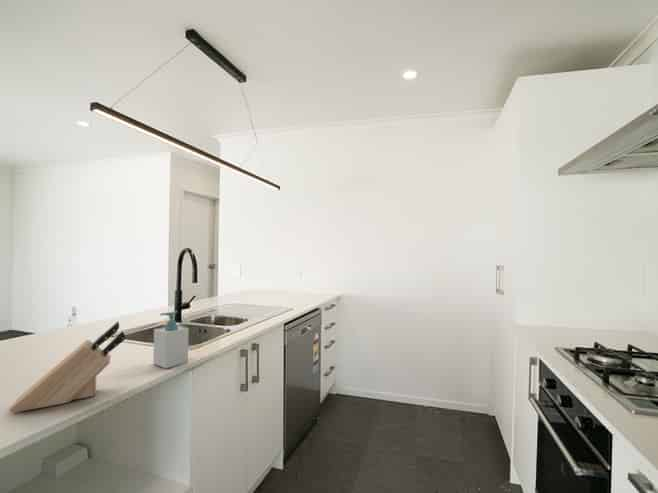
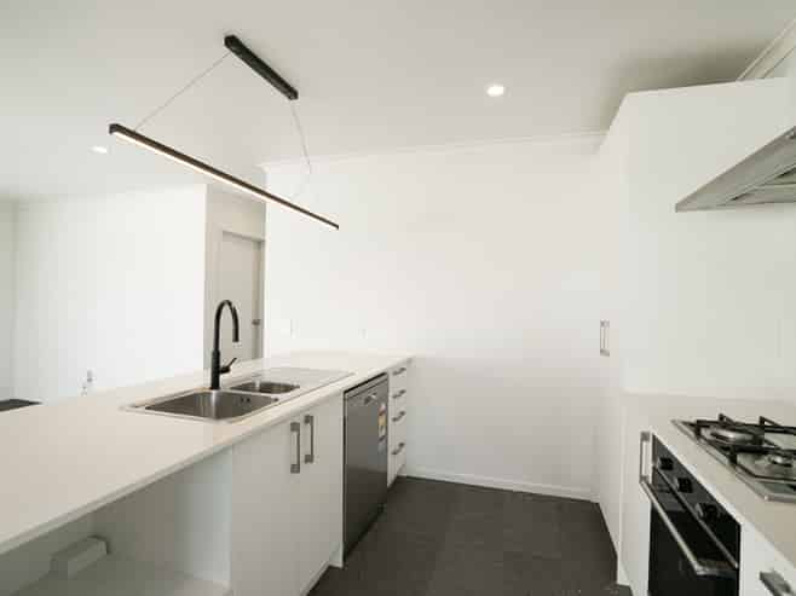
- knife block (73, 361)
- soap bottle (171, 337)
